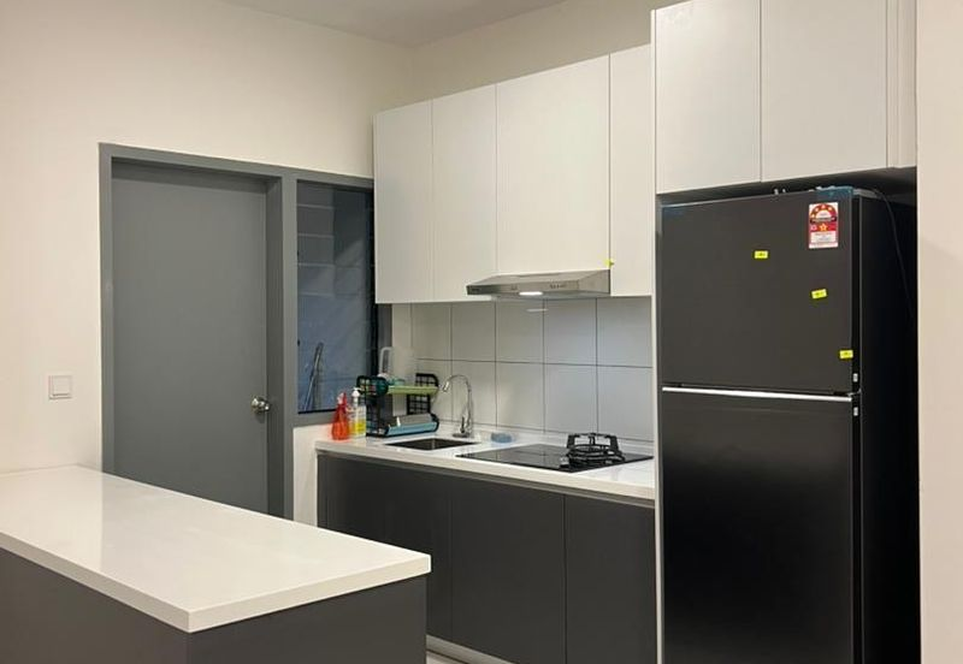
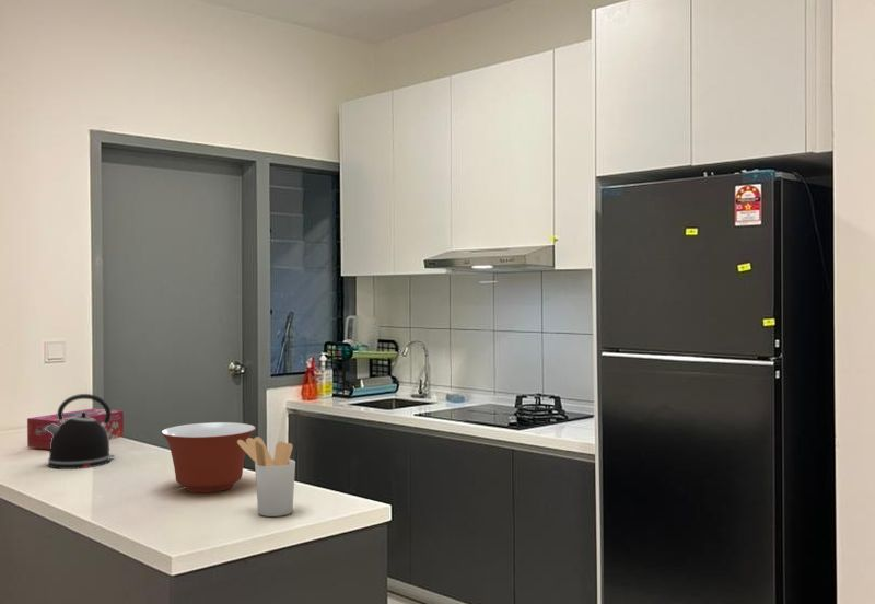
+ mixing bowl (209, 457)
+ tissue box (71, 417)
+ utensil holder (267, 474)
+ kettle (80, 429)
